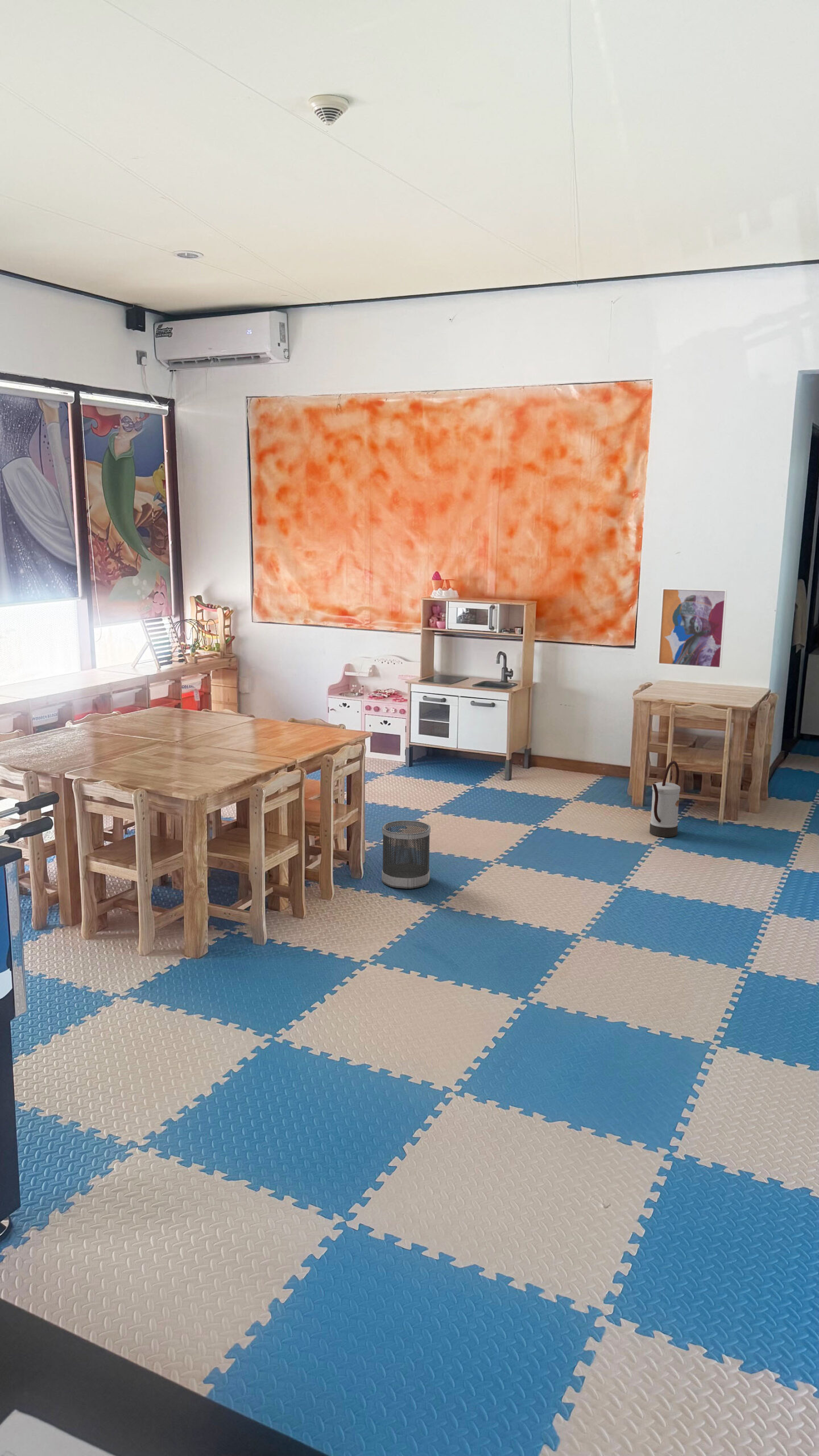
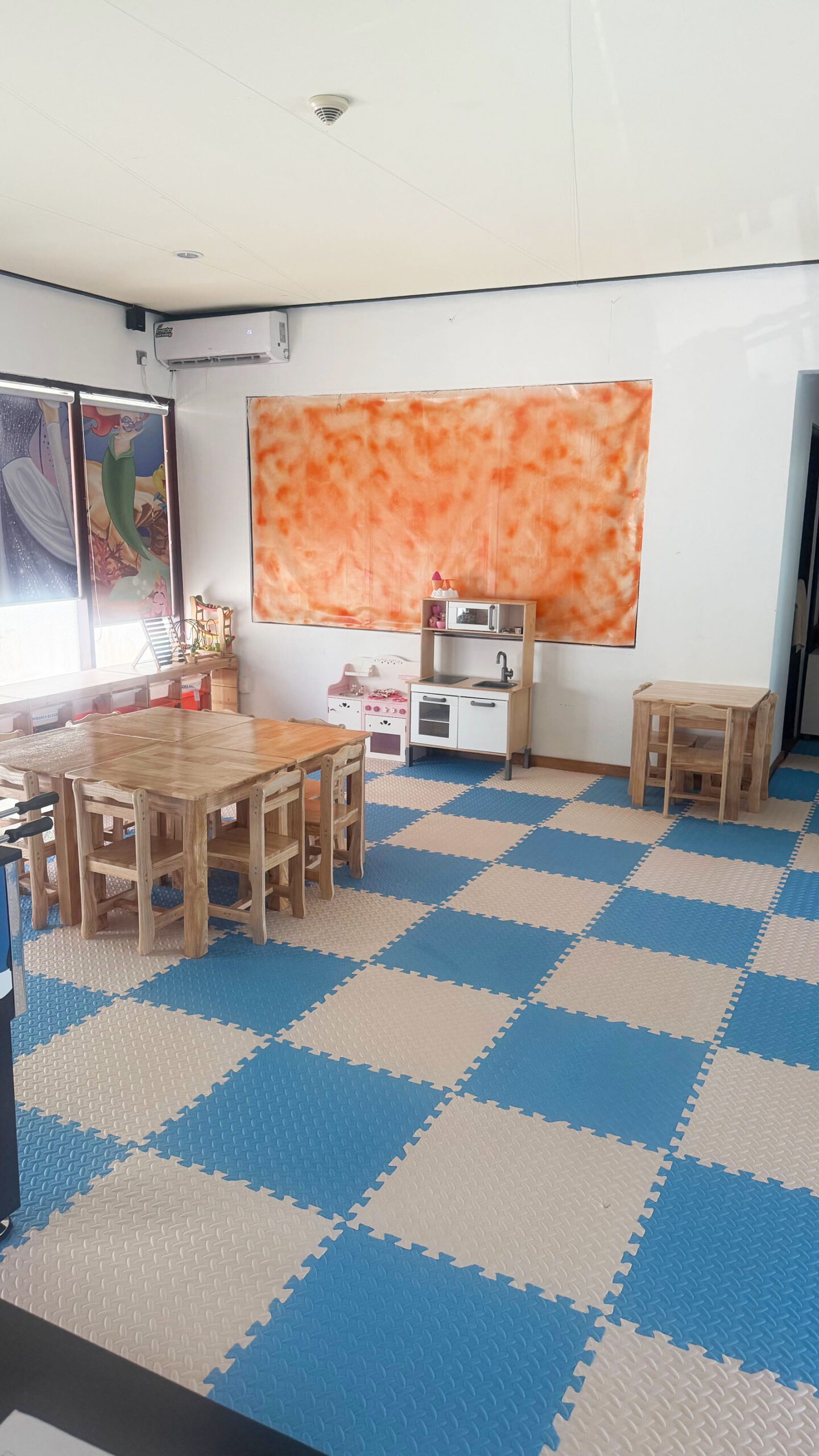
- watering can (665, 799)
- wastebasket (406, 854)
- wall art (692, 628)
